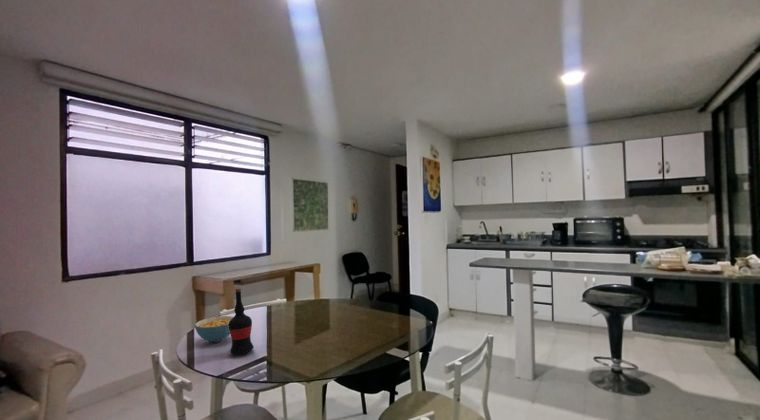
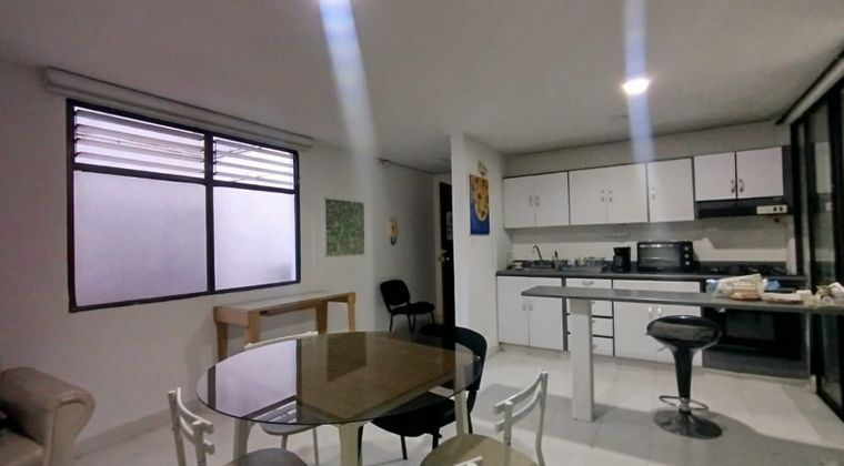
- cereal bowl (216, 330)
- wine bottle (240, 320)
